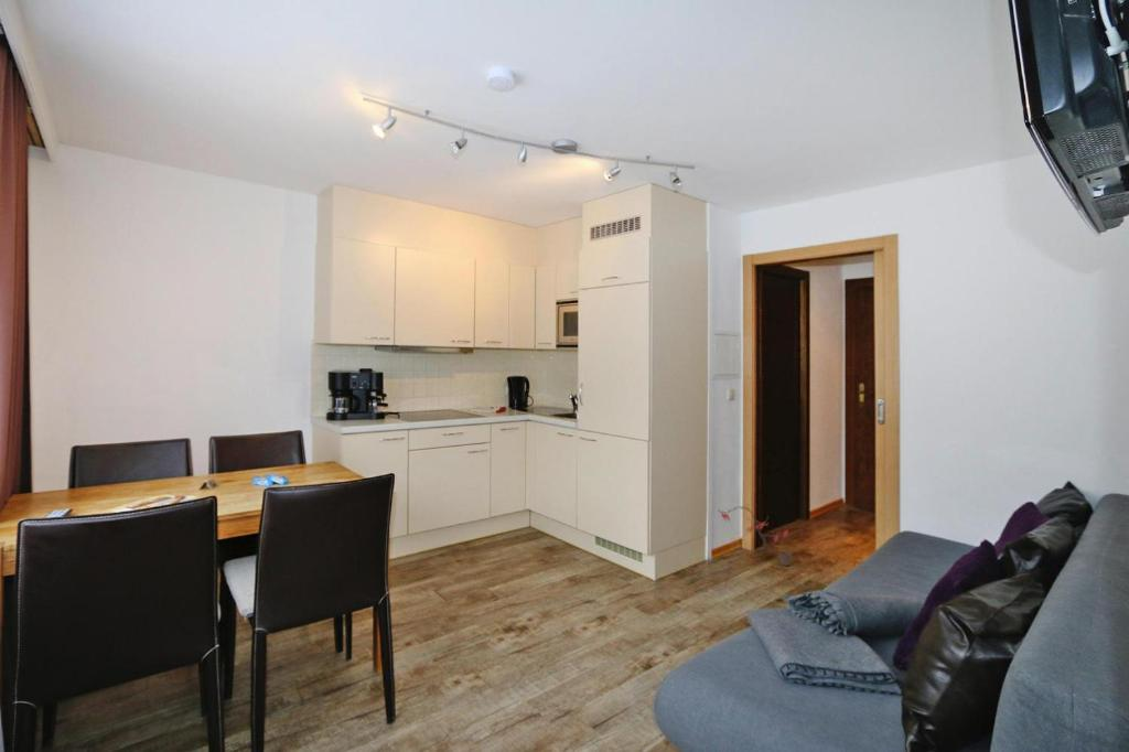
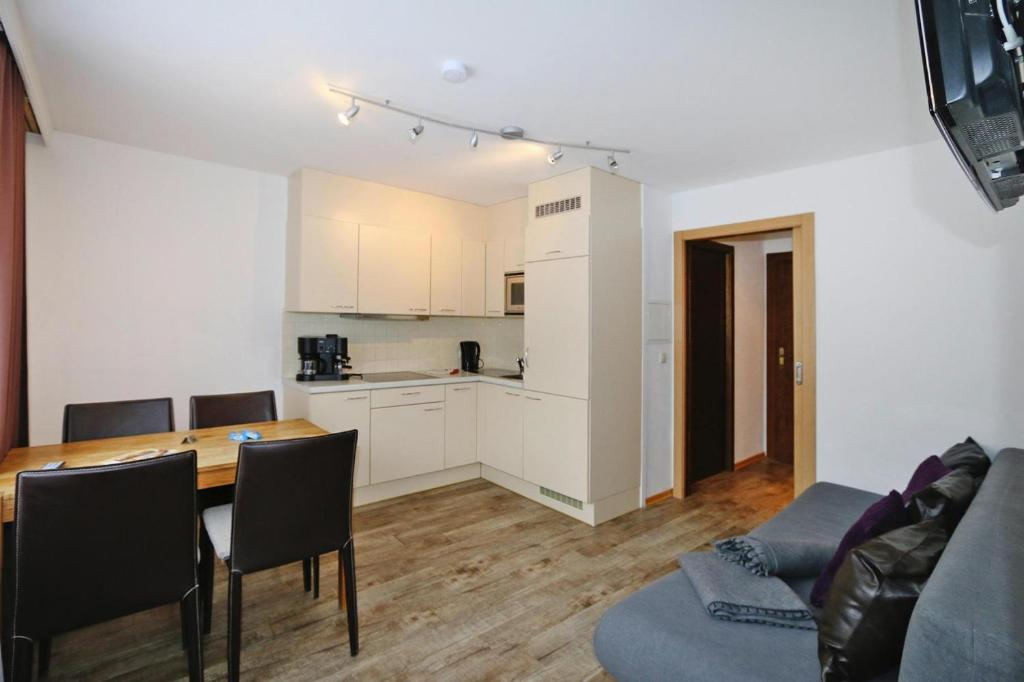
- potted plant (751, 530)
